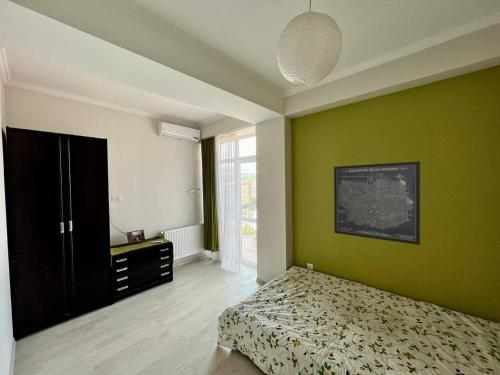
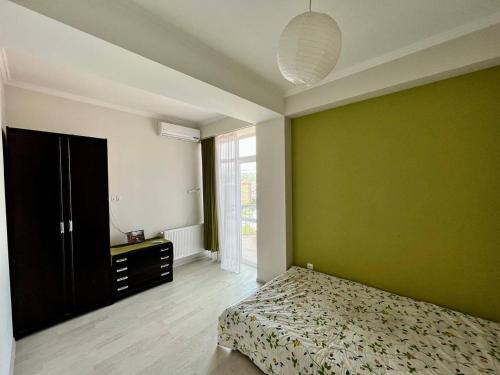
- wall art (372, 201)
